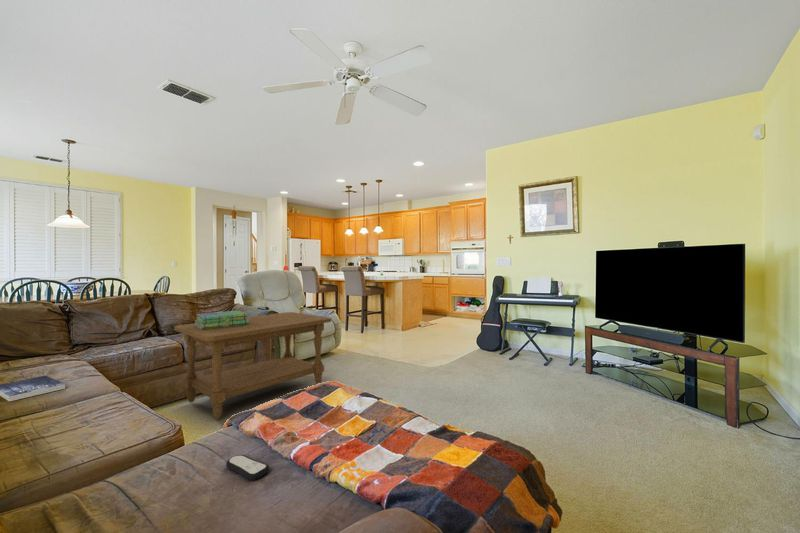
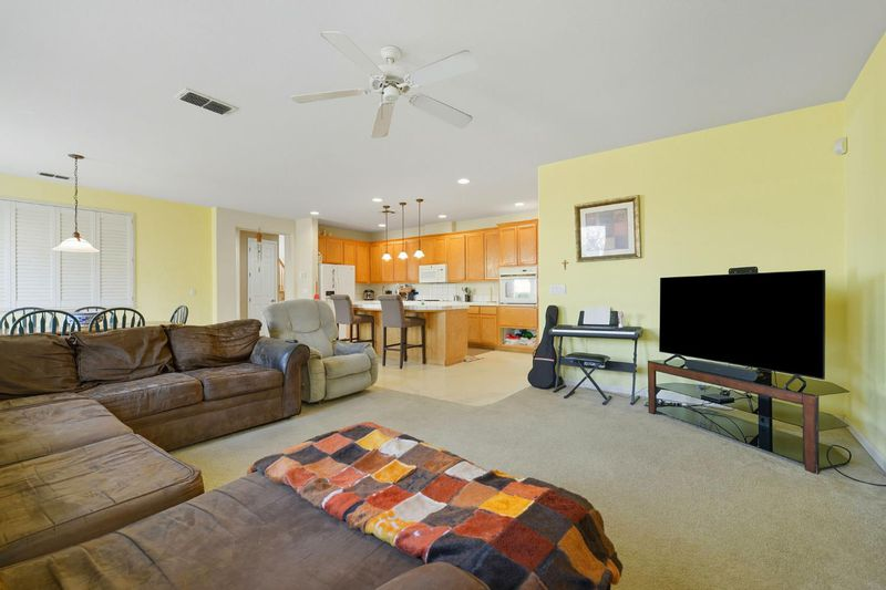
- stack of books (221, 319)
- remote control (246, 466)
- book (29, 387)
- coffee table (261, 362)
